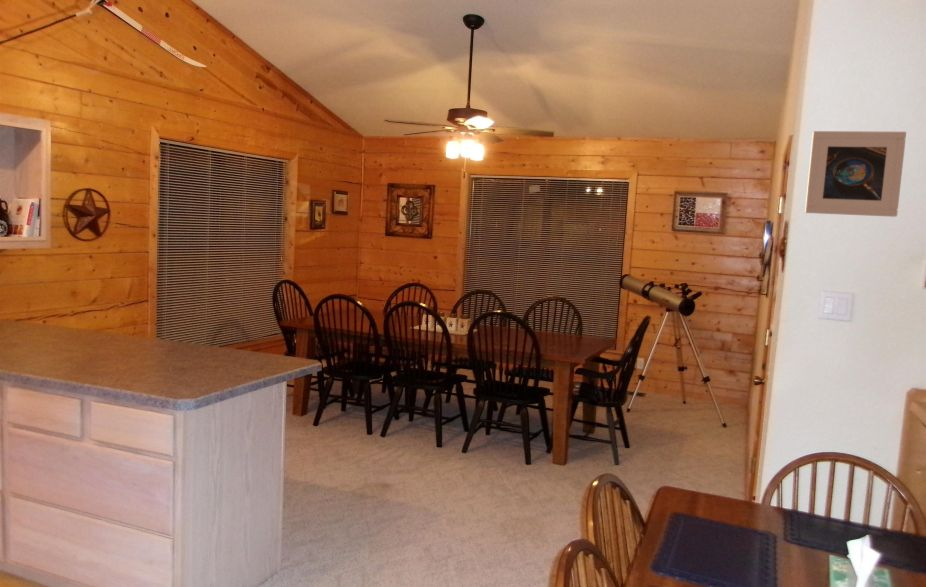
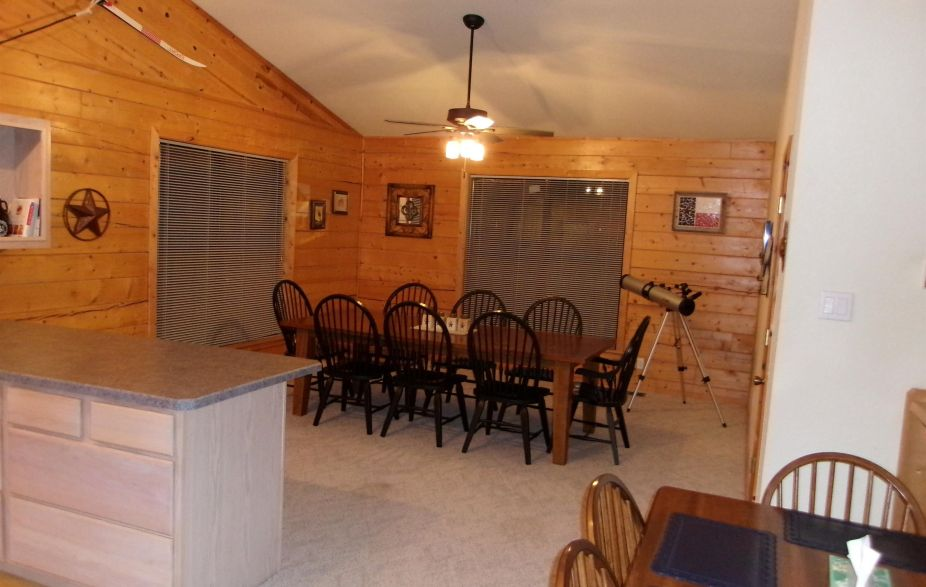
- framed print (854, 173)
